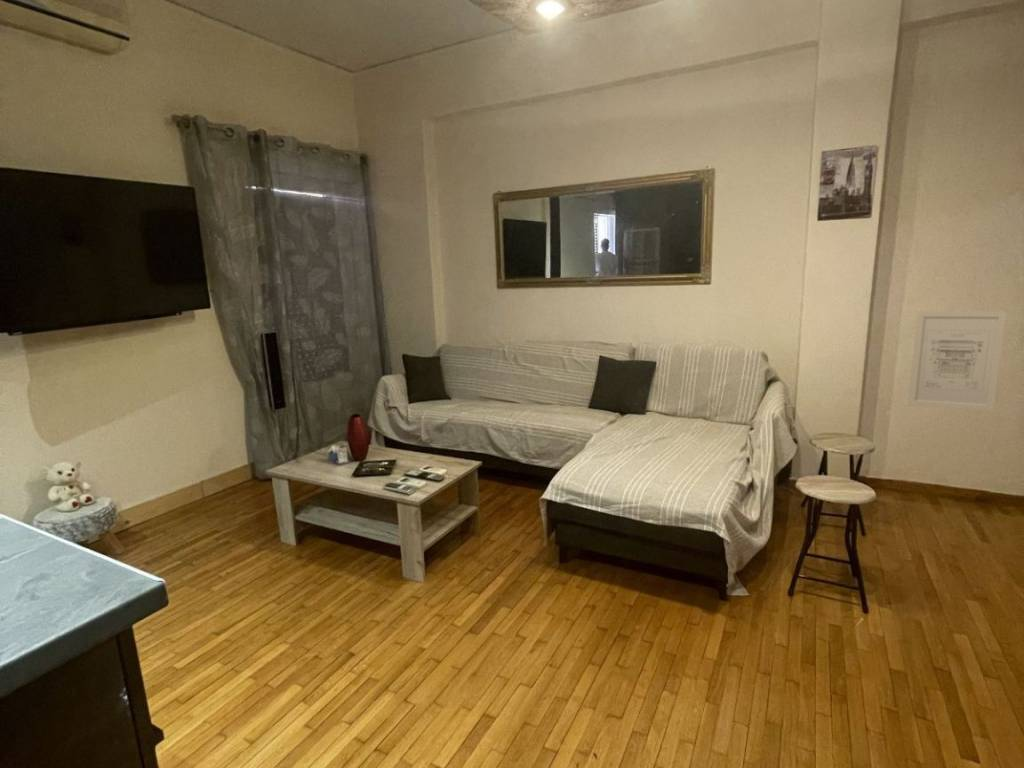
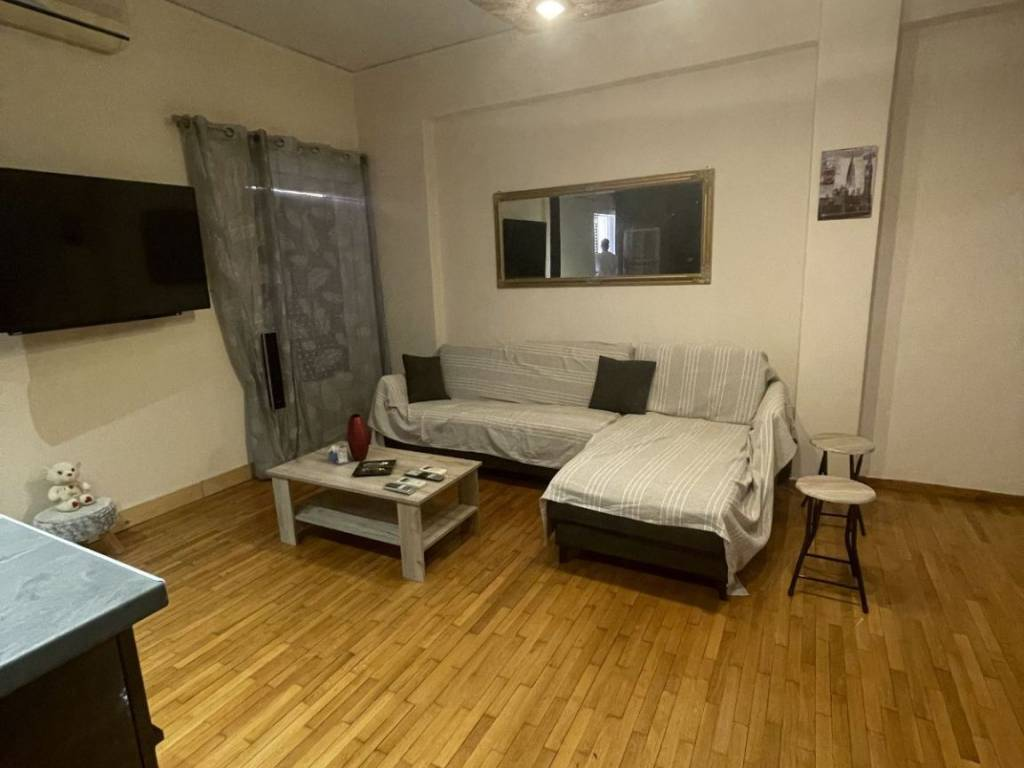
- wall art (954, 360)
